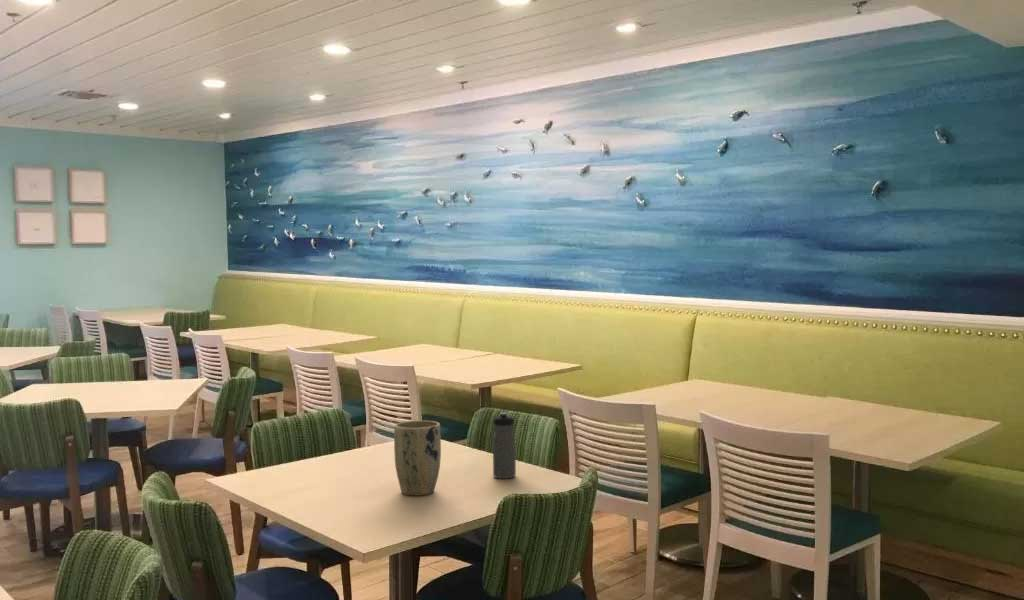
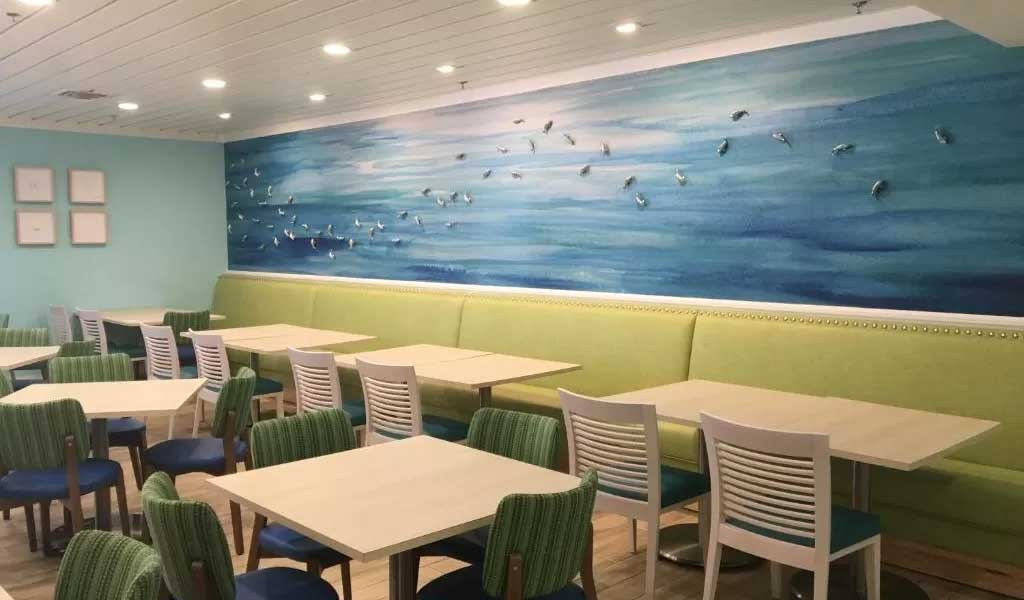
- plant pot (417, 457)
- water bottle (504, 444)
